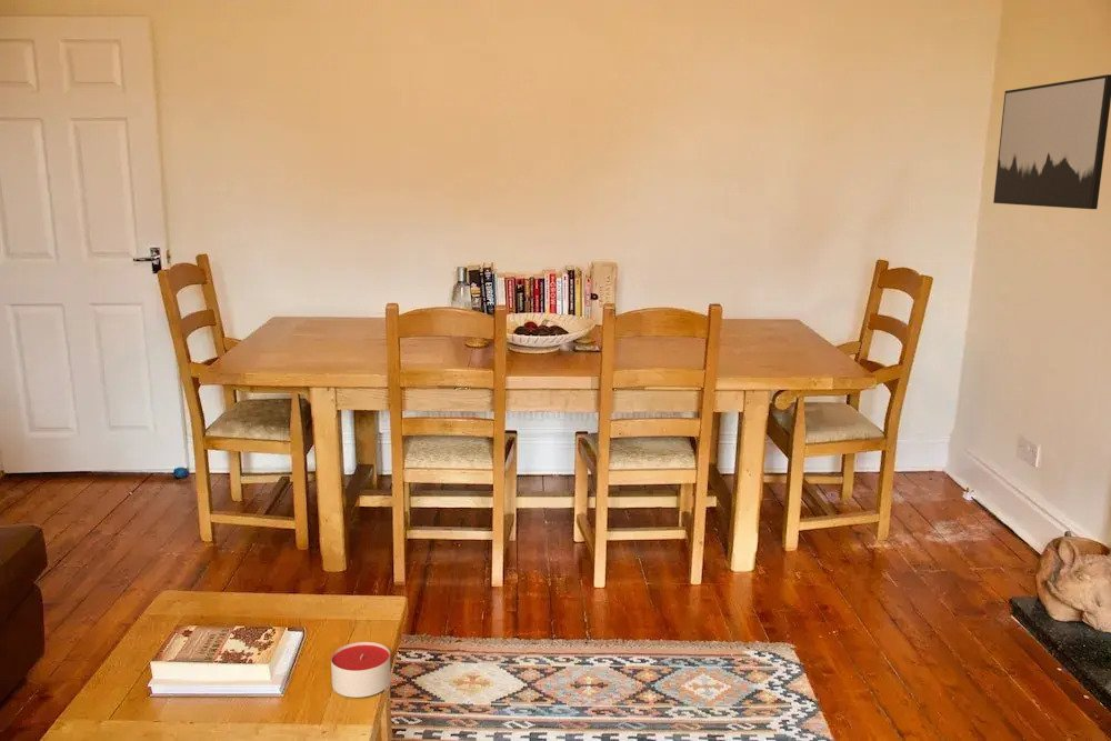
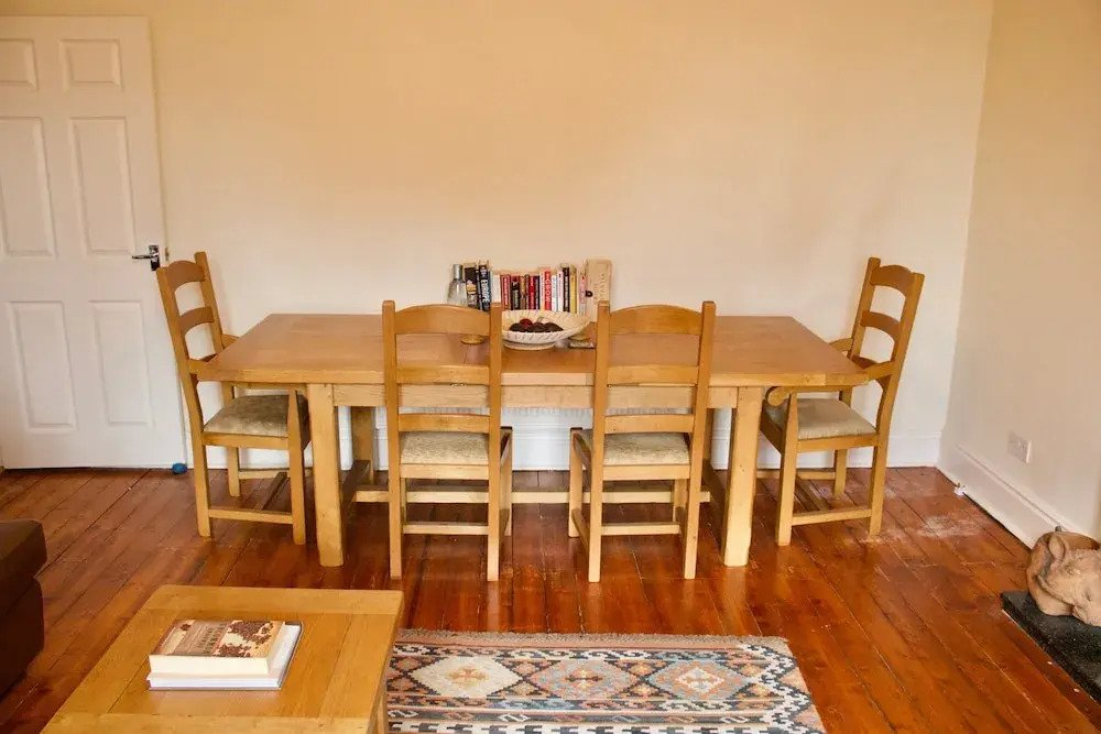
- wall art (1047, 144)
- candle (361, 668)
